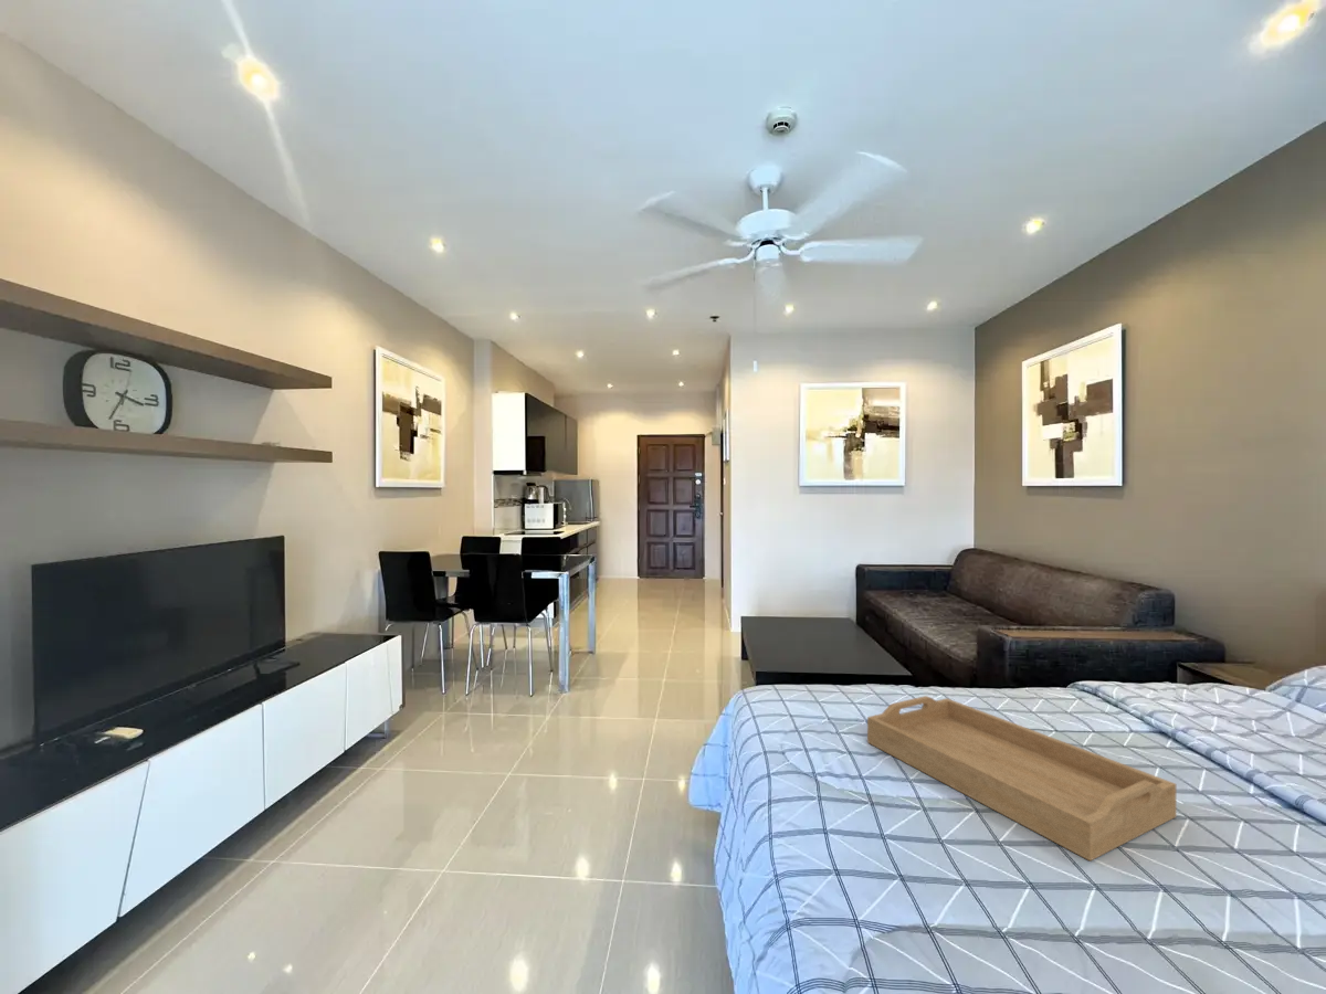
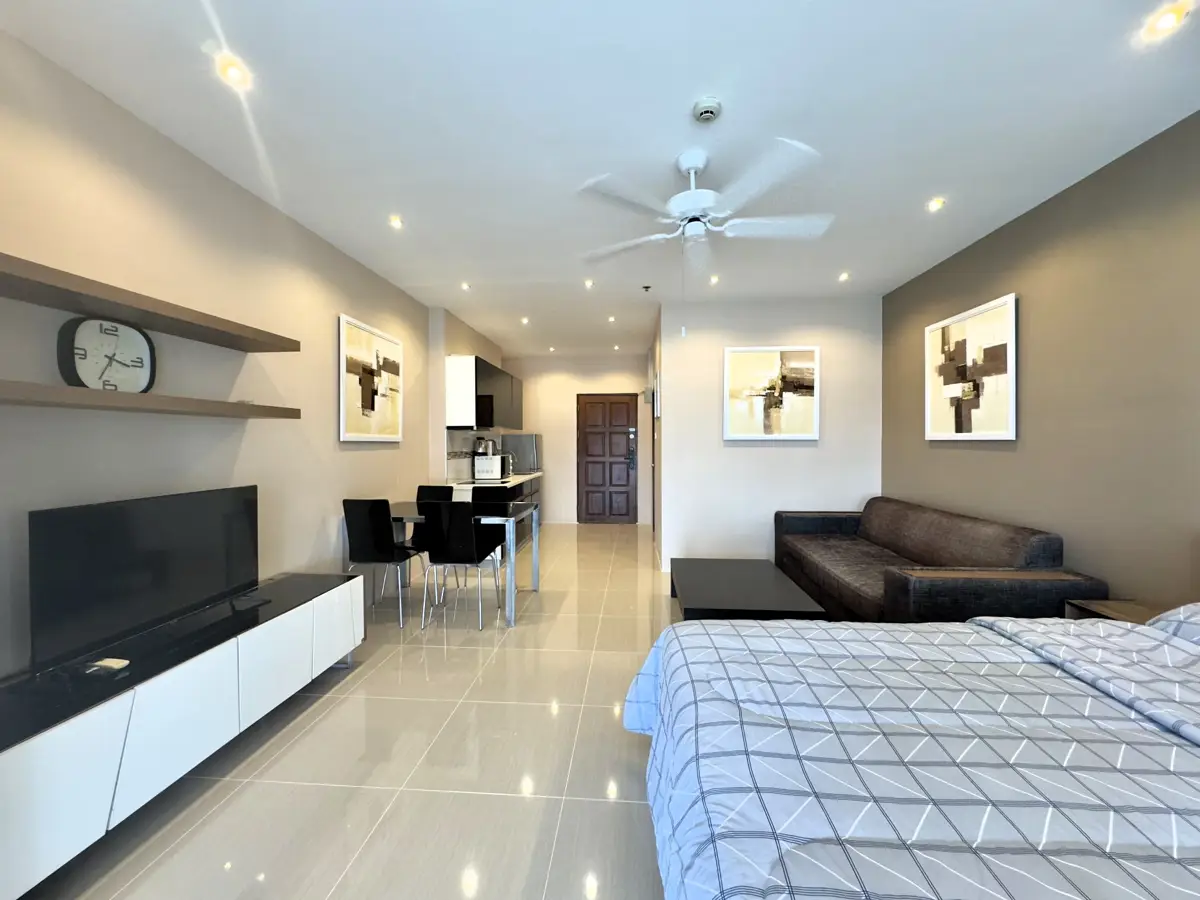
- serving tray (1001, 755)
